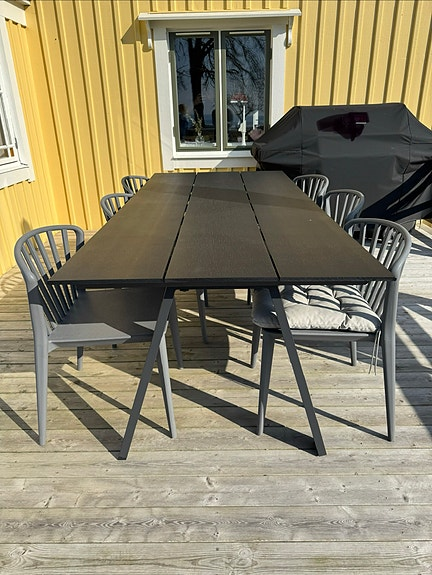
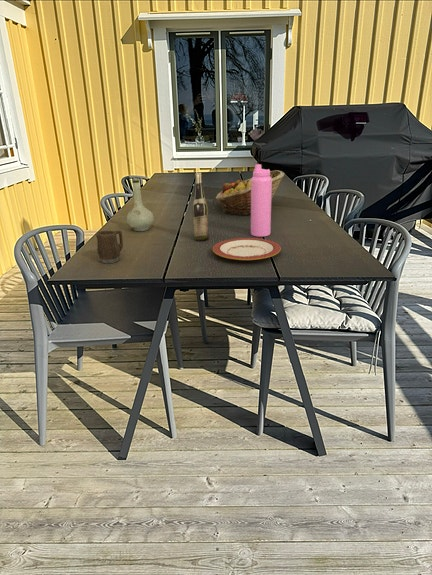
+ wine bottle (200, 206)
+ plate (246, 250)
+ fruit basket (249, 191)
+ vase (138, 204)
+ mug (110, 245)
+ water bottle (261, 200)
